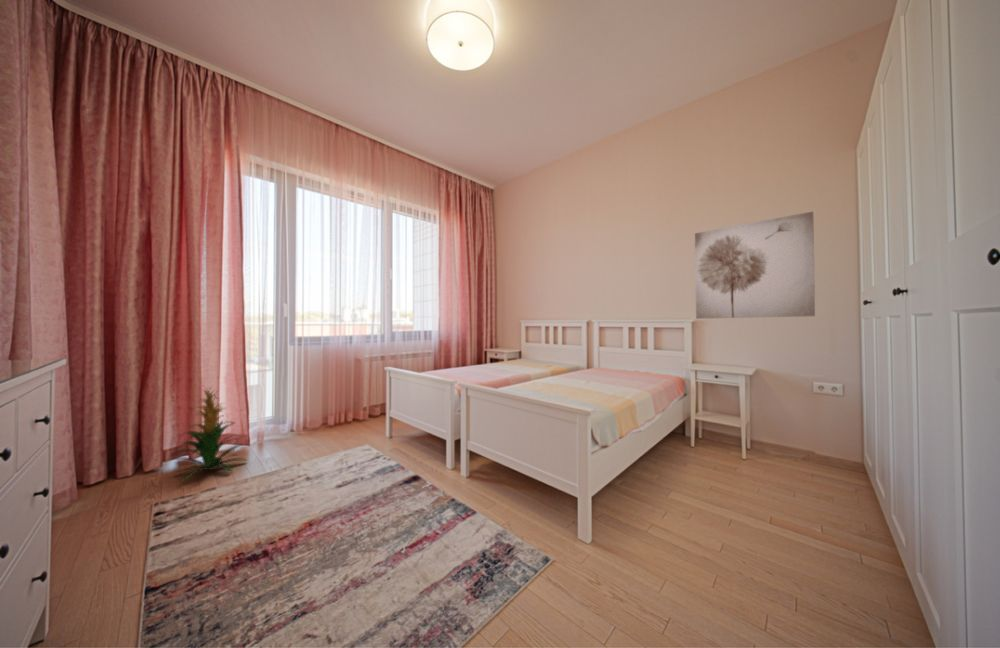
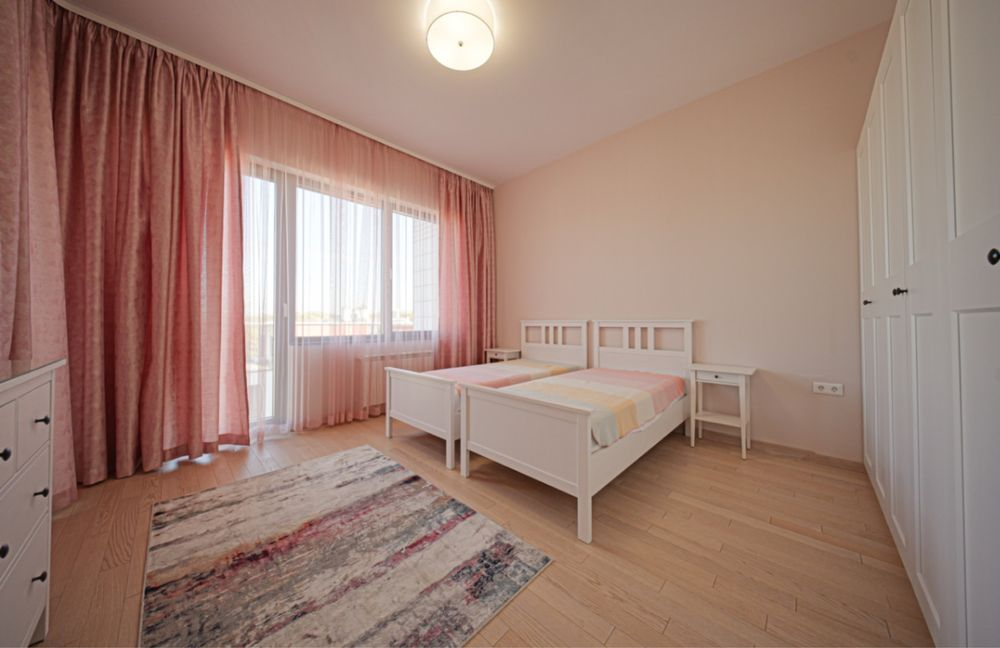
- indoor plant (210, 427)
- wall art (748, 270)
